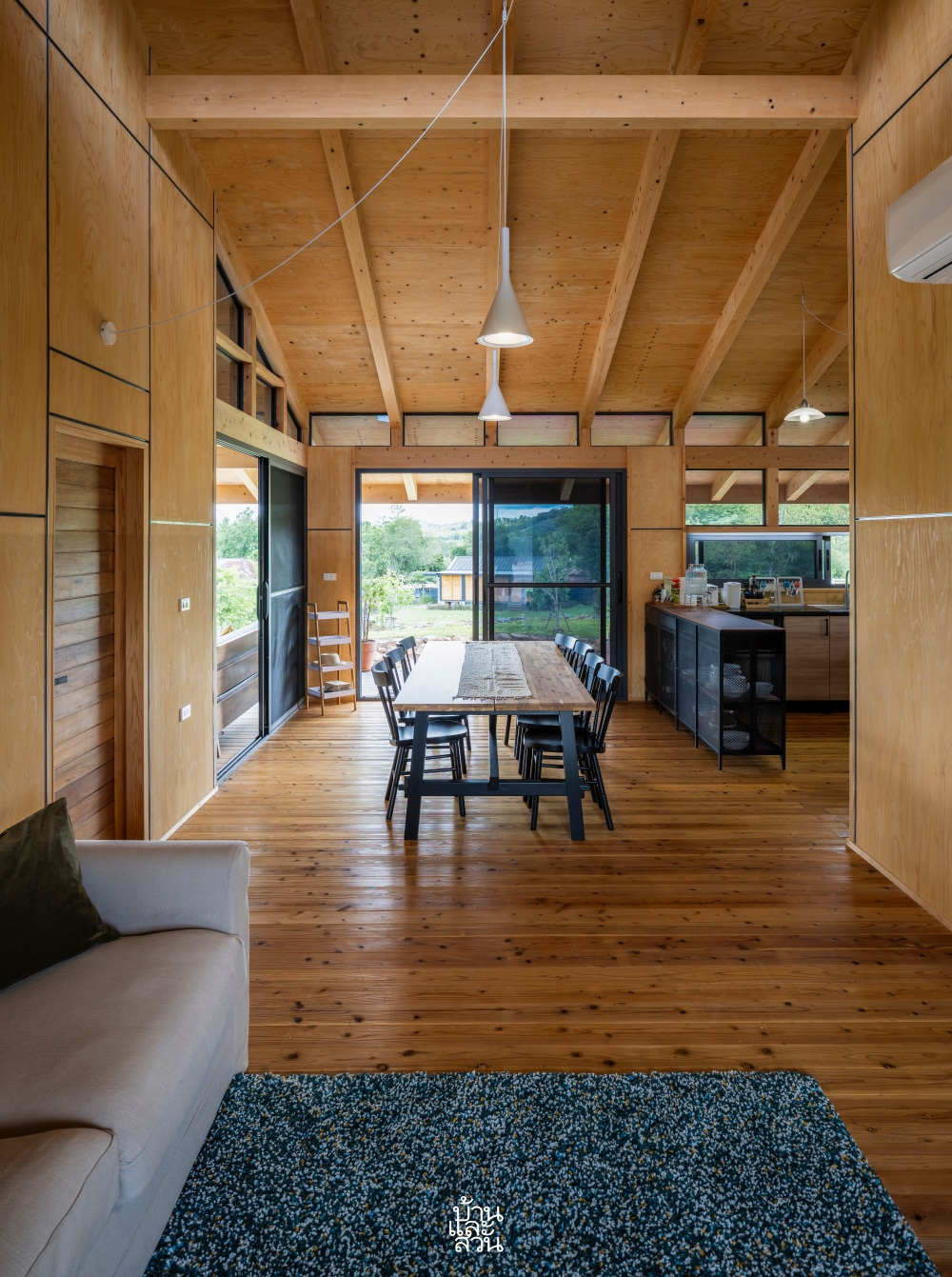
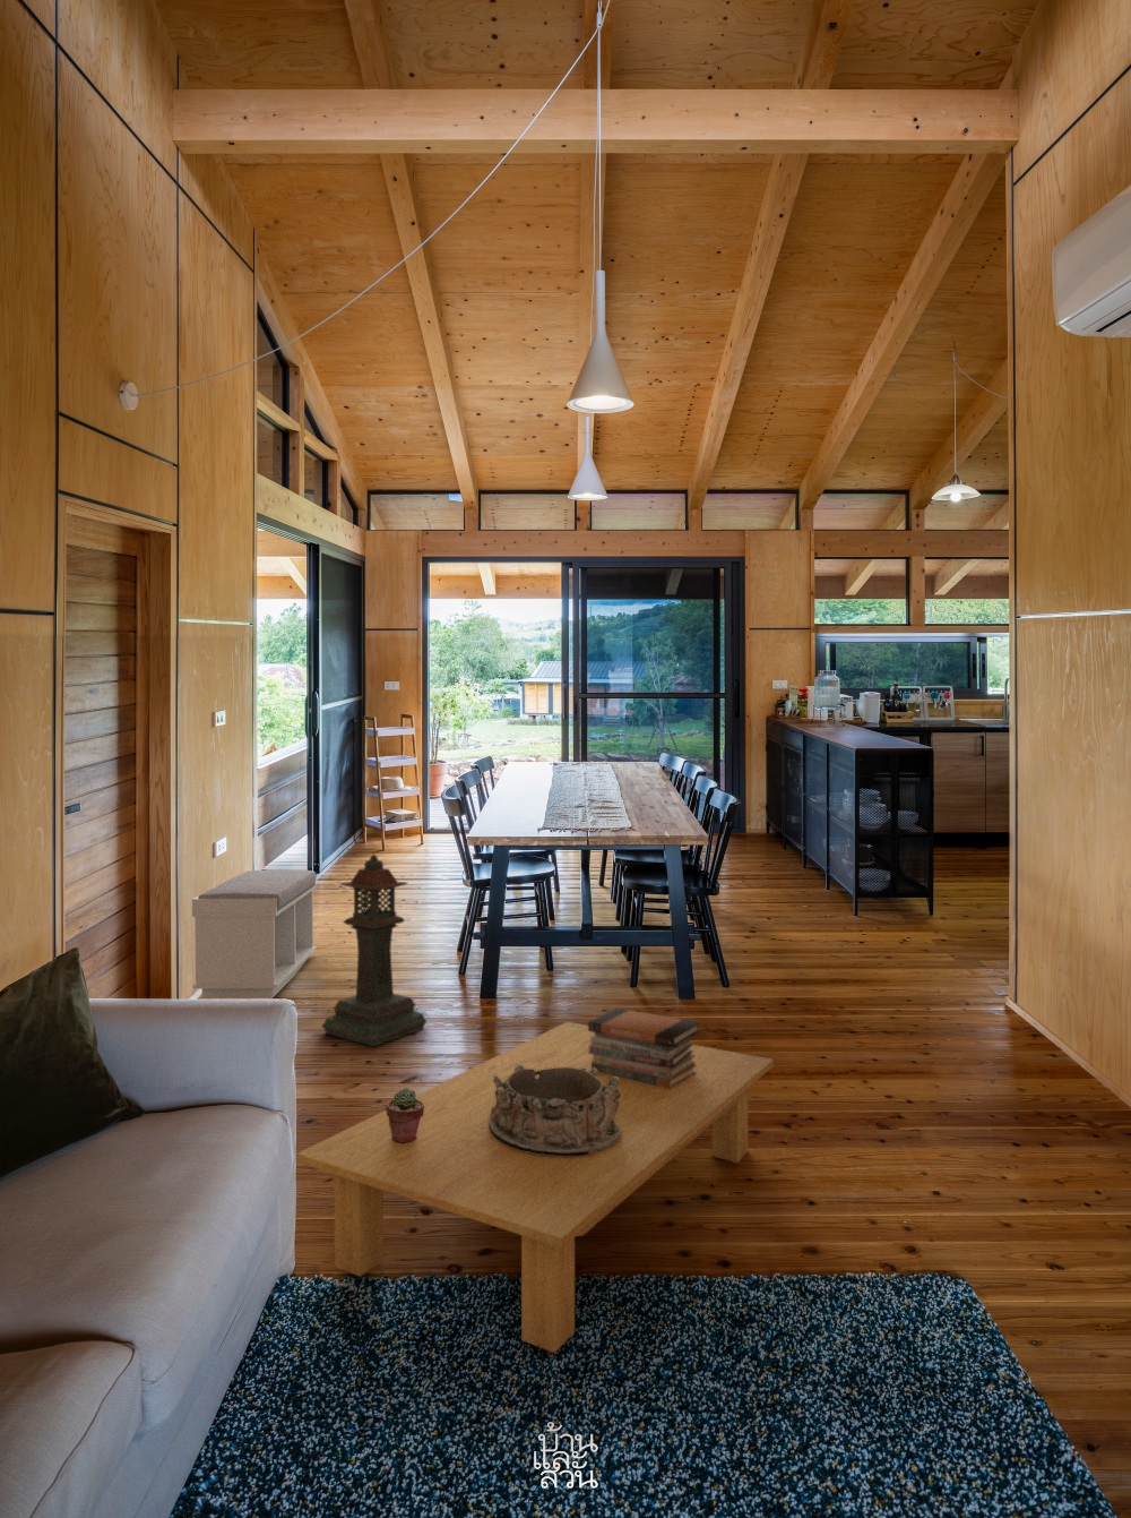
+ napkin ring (554, 1102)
+ bench (260, 928)
+ potted succulent (405, 1113)
+ book stack (643, 1045)
+ lantern (374, 941)
+ coffee table (564, 1155)
